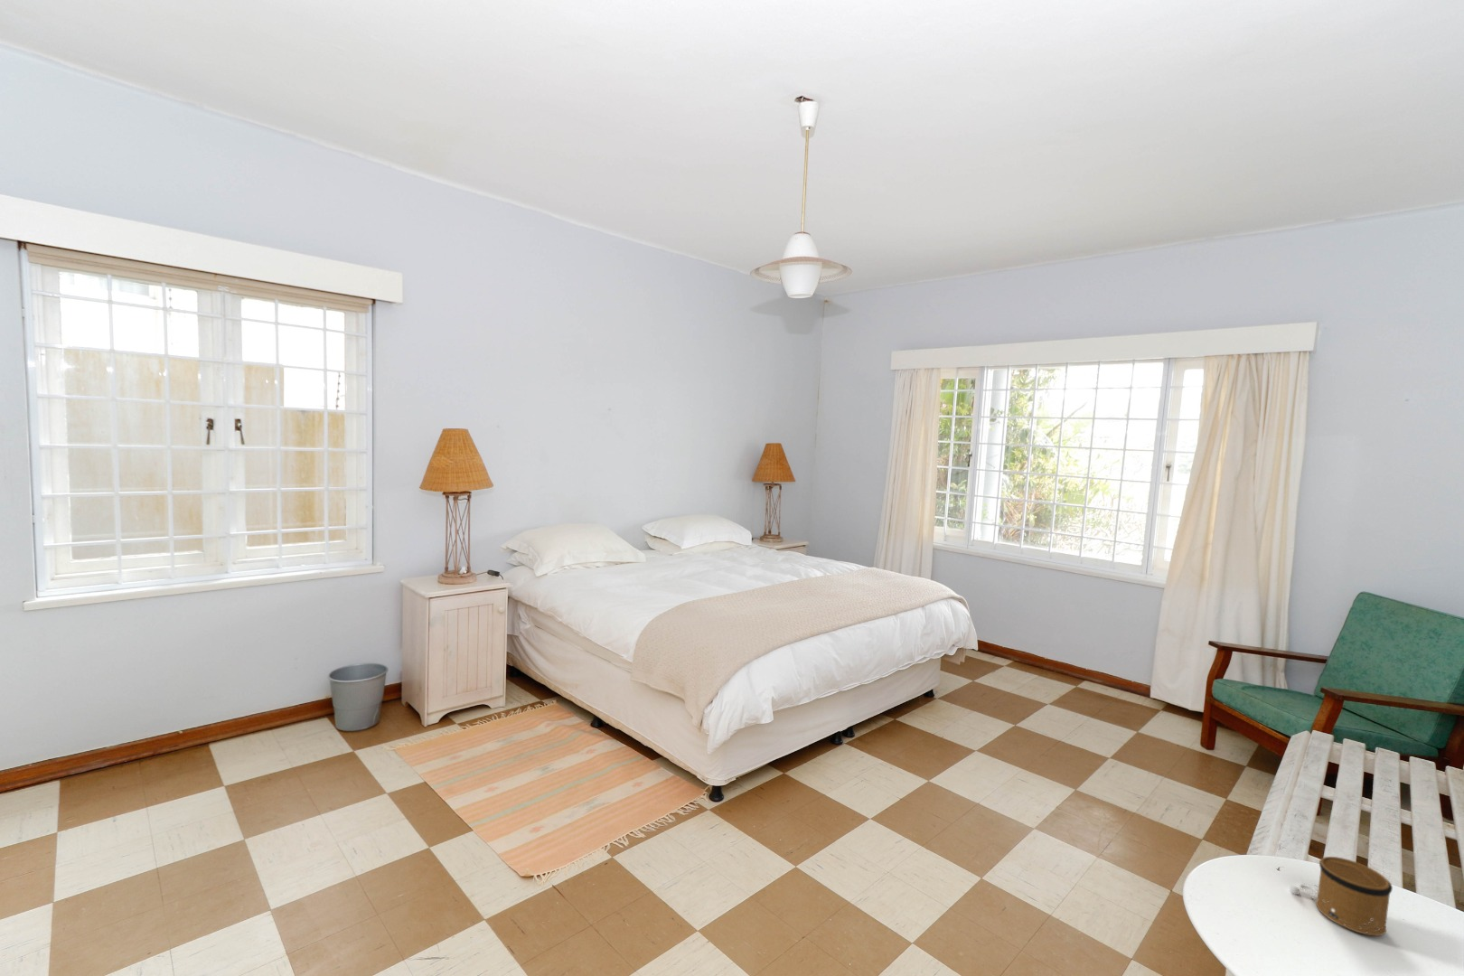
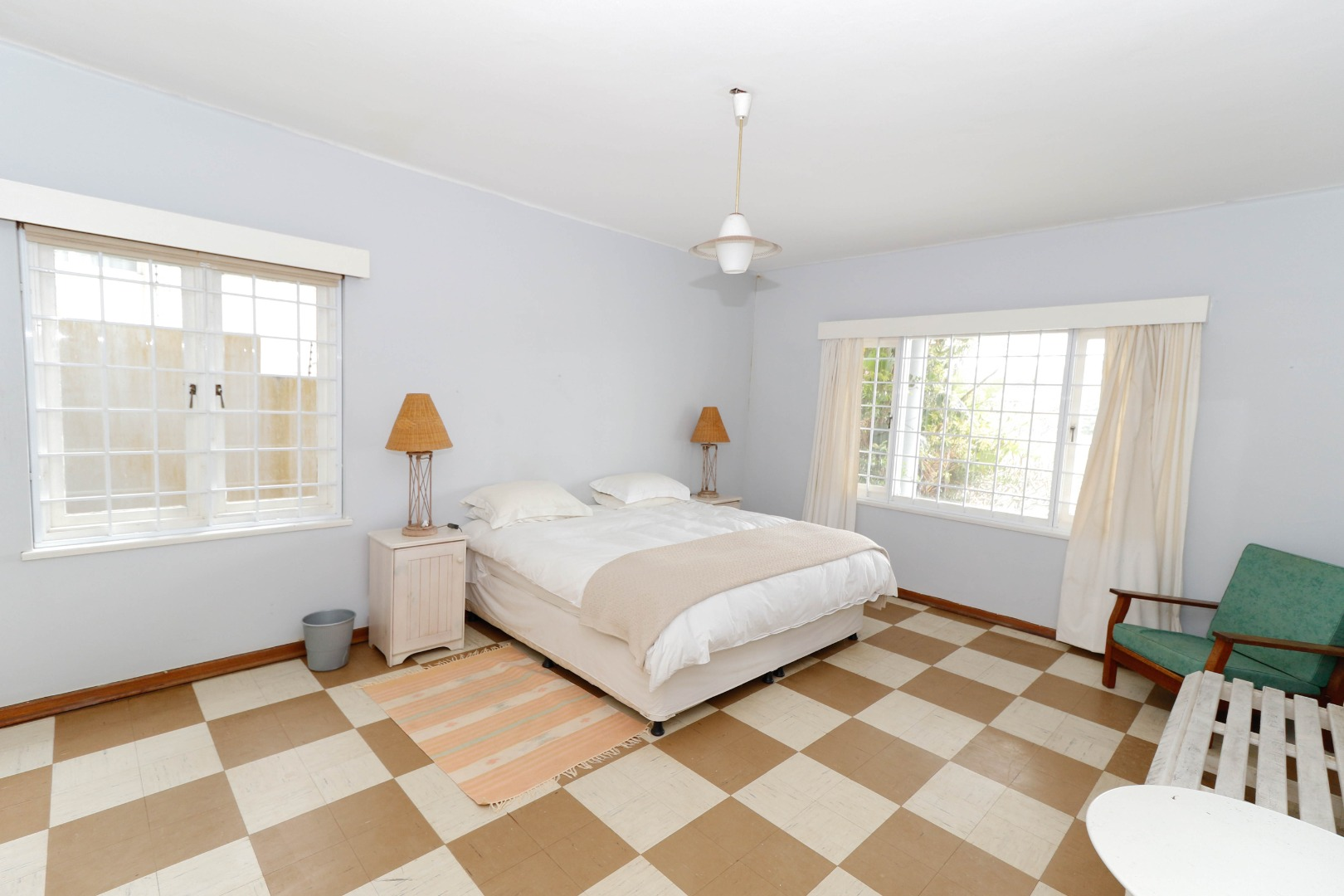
- speaker (1340, 886)
